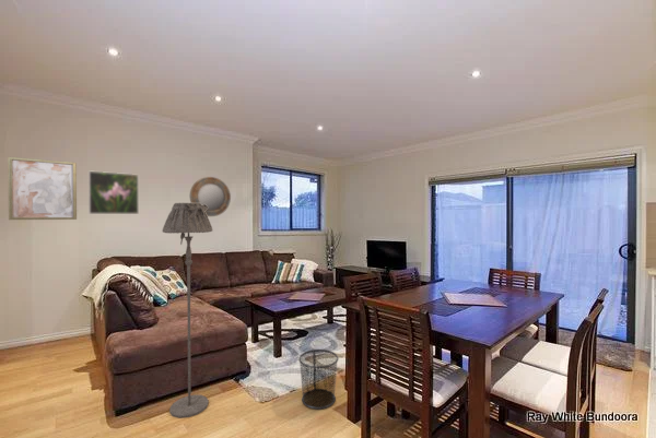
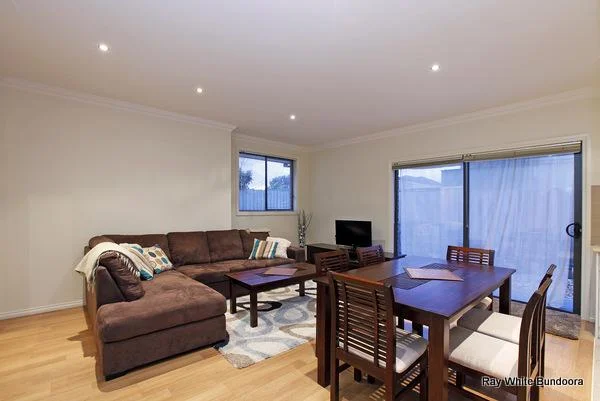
- home mirror (211, 197)
- floor lamp (188, 305)
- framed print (114, 193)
- waste bin (318, 378)
- wall art (44, 189)
